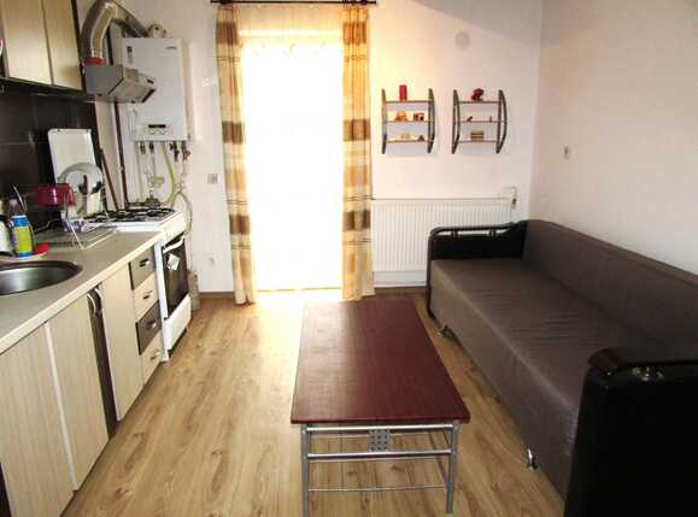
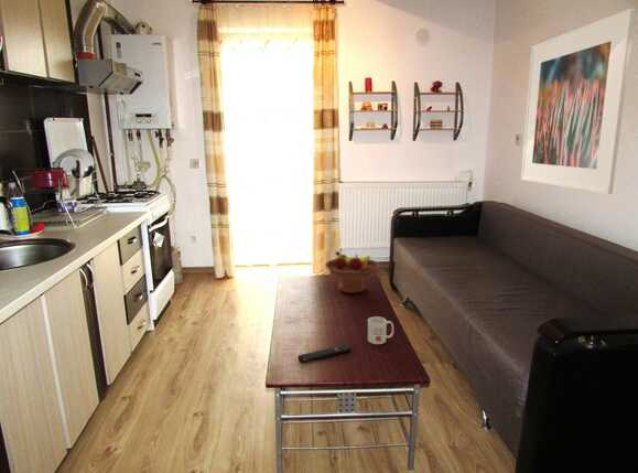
+ remote control (324, 353)
+ fruit bowl (352, 271)
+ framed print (566, 110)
+ mug (380, 330)
